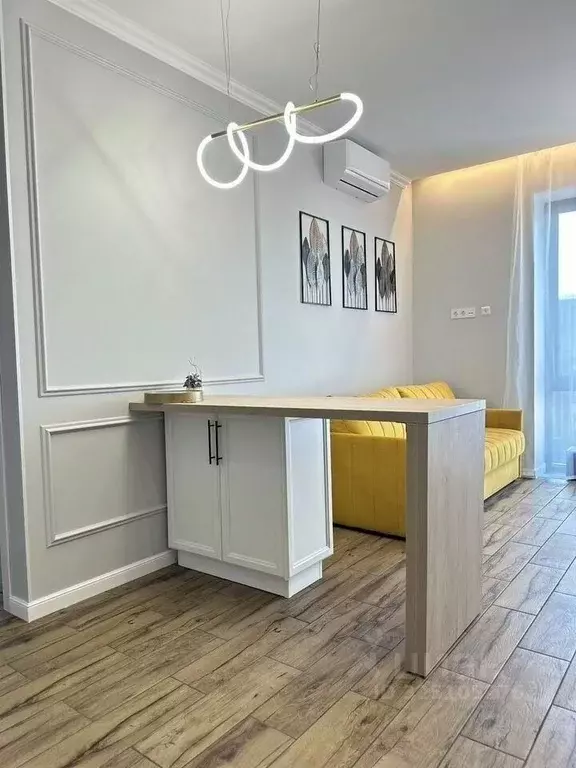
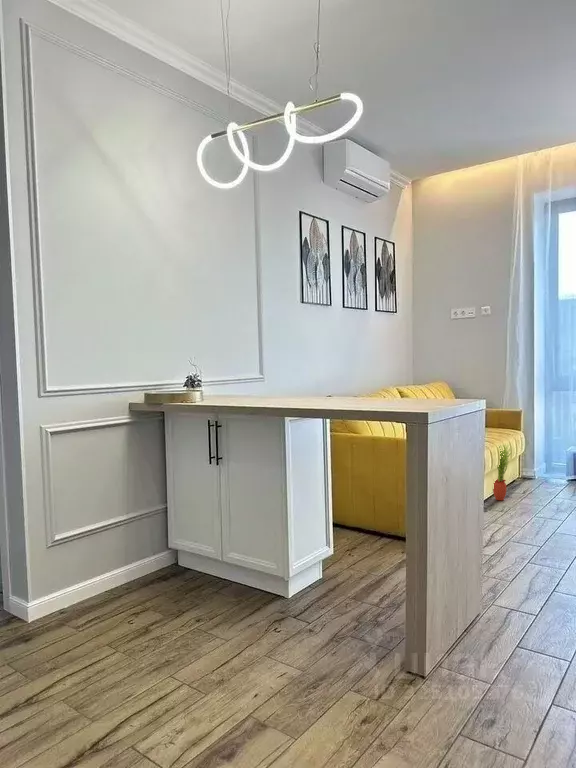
+ potted plant (501, 471)
